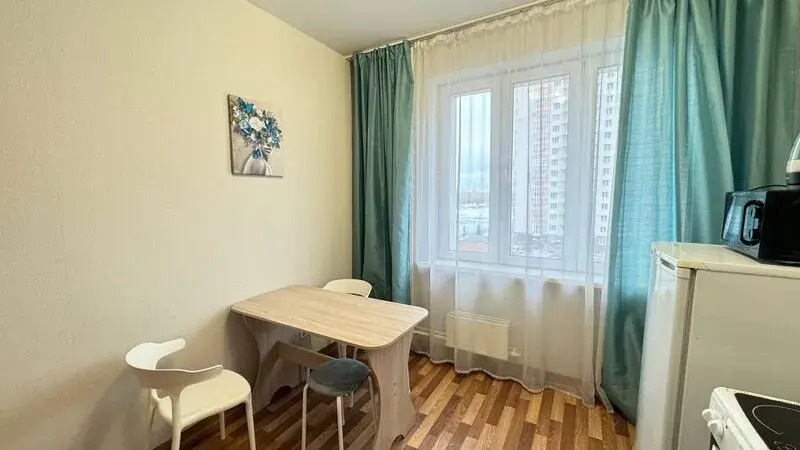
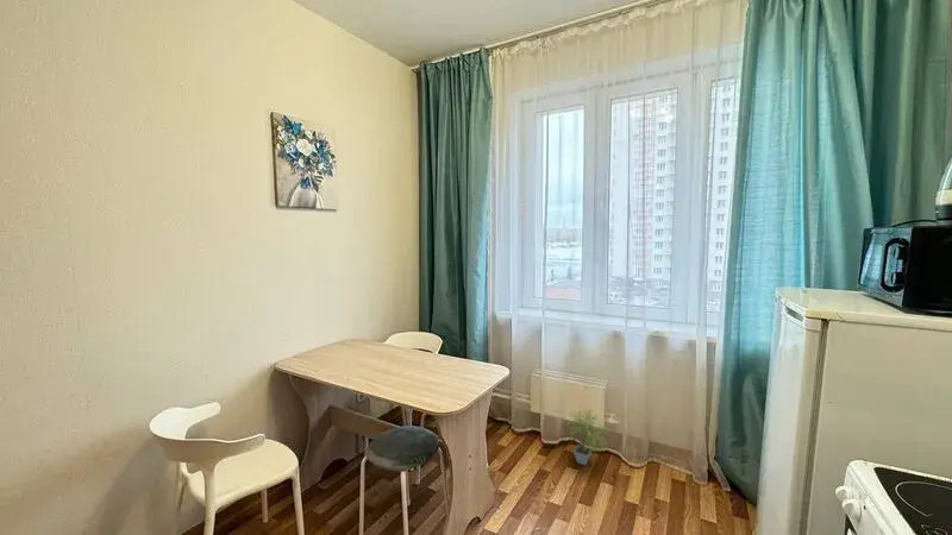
+ potted plant (587, 433)
